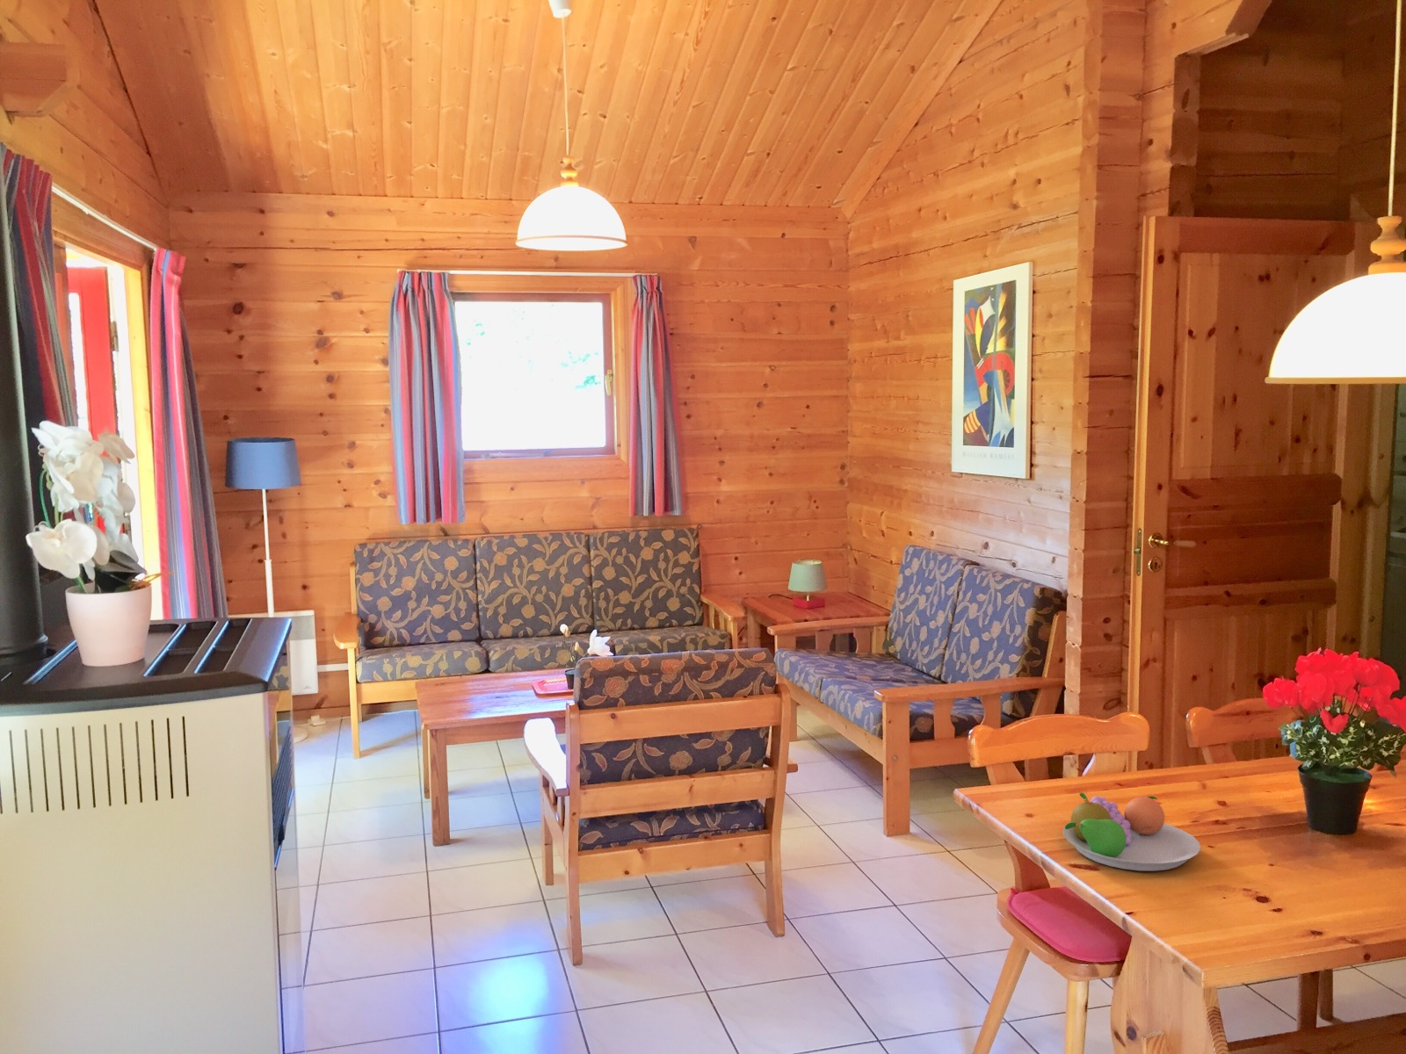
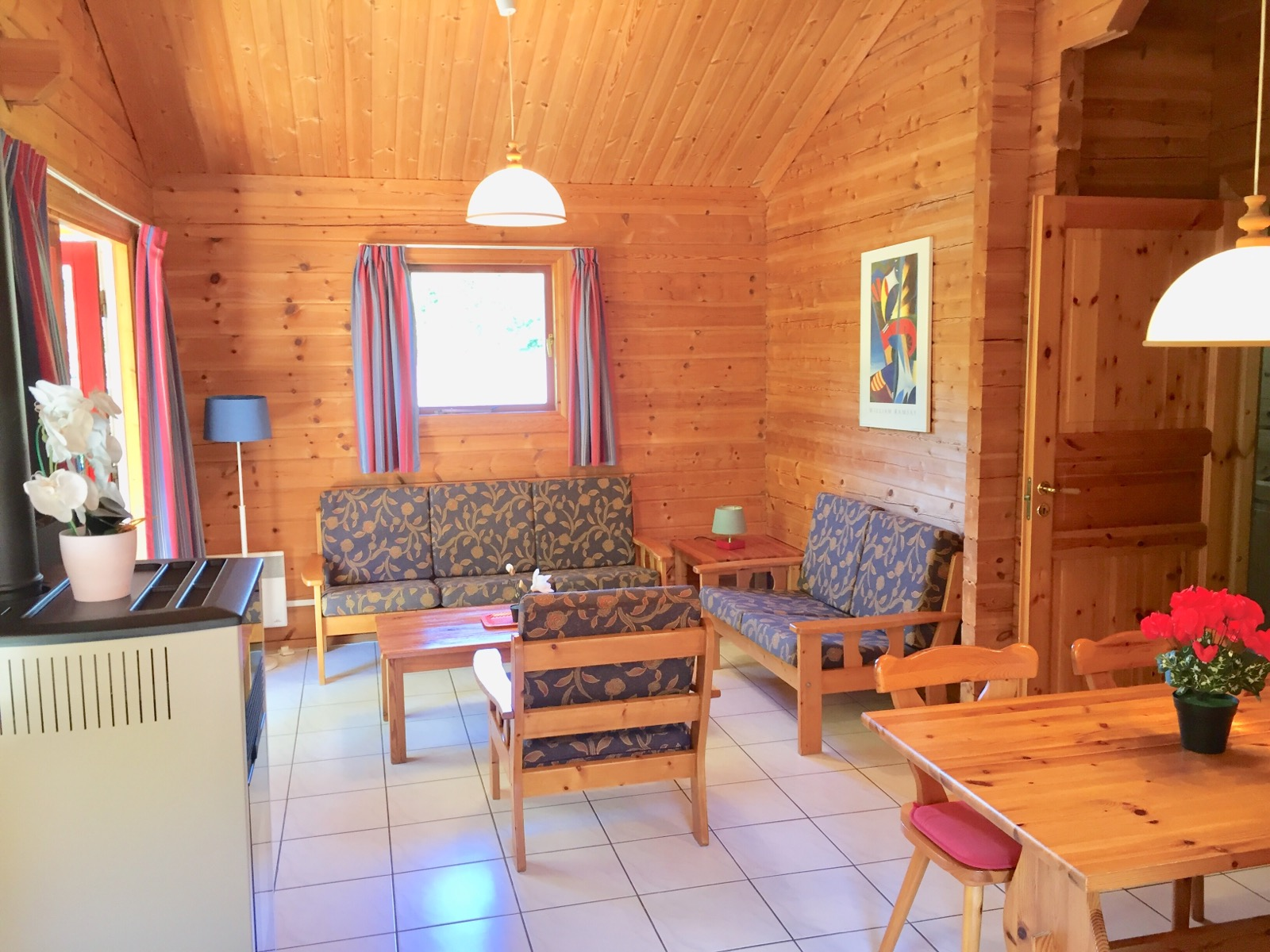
- fruit bowl (1125, 826)
